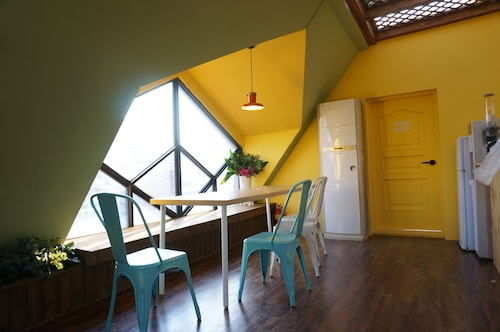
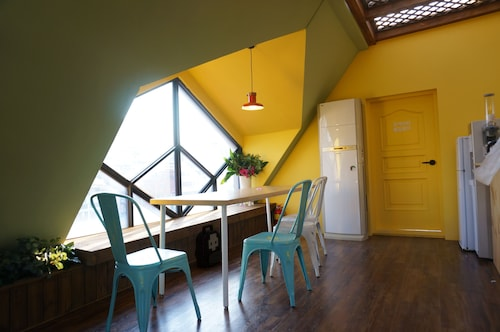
+ backpack (207, 244)
